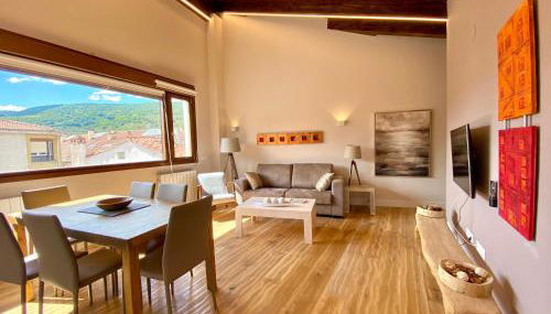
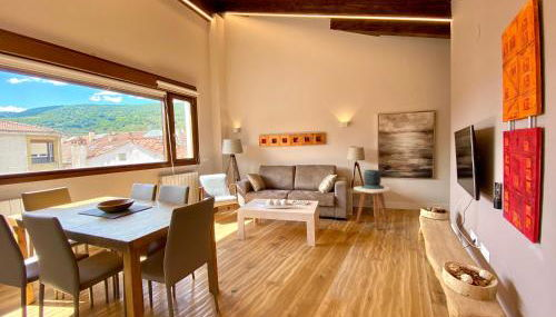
+ side table (374, 206)
+ decorative urn (371, 178)
